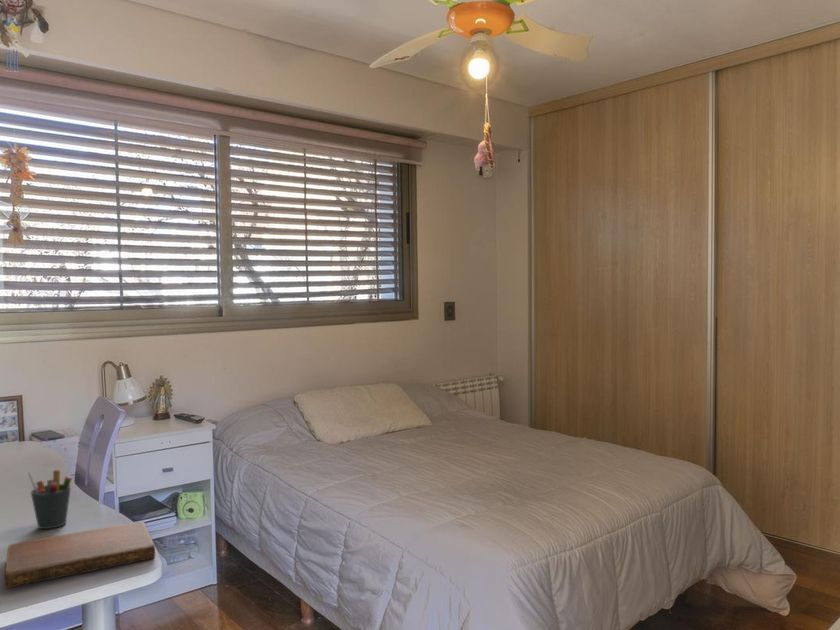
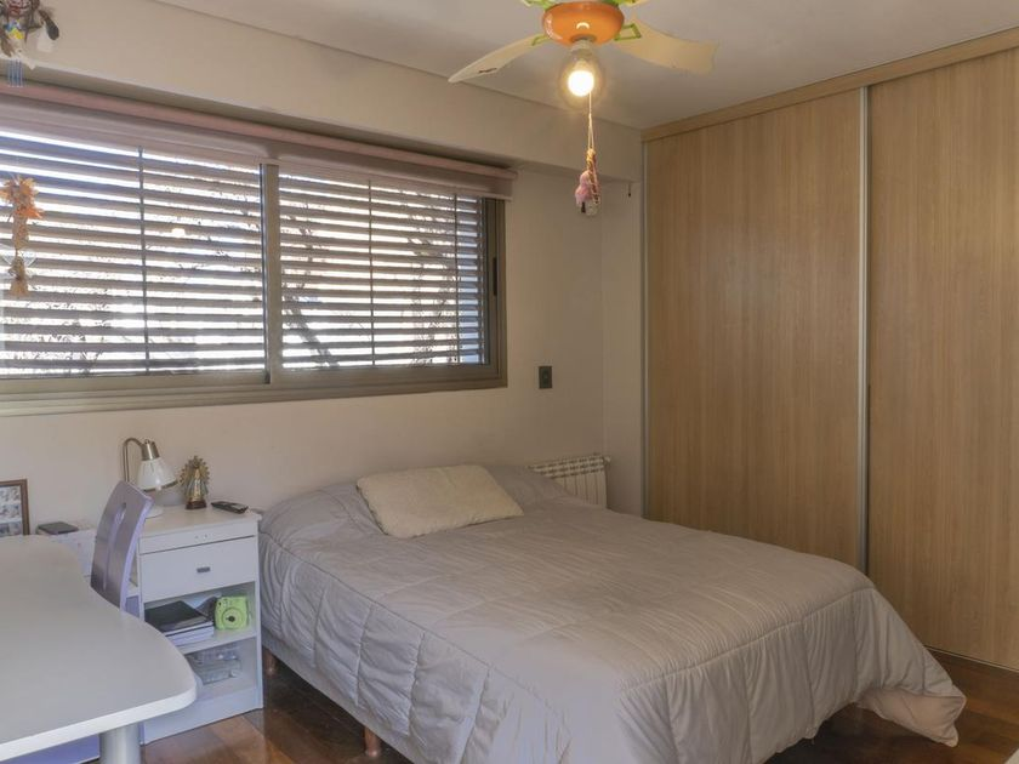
- pen holder (51, 496)
- notebook (81, 551)
